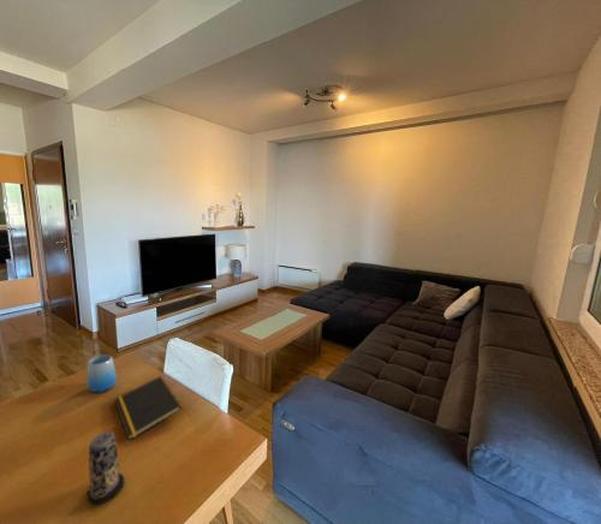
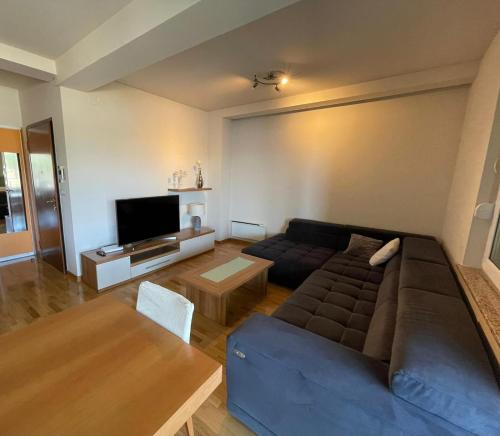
- notepad (147, 404)
- cup (101, 373)
- candle (103, 464)
